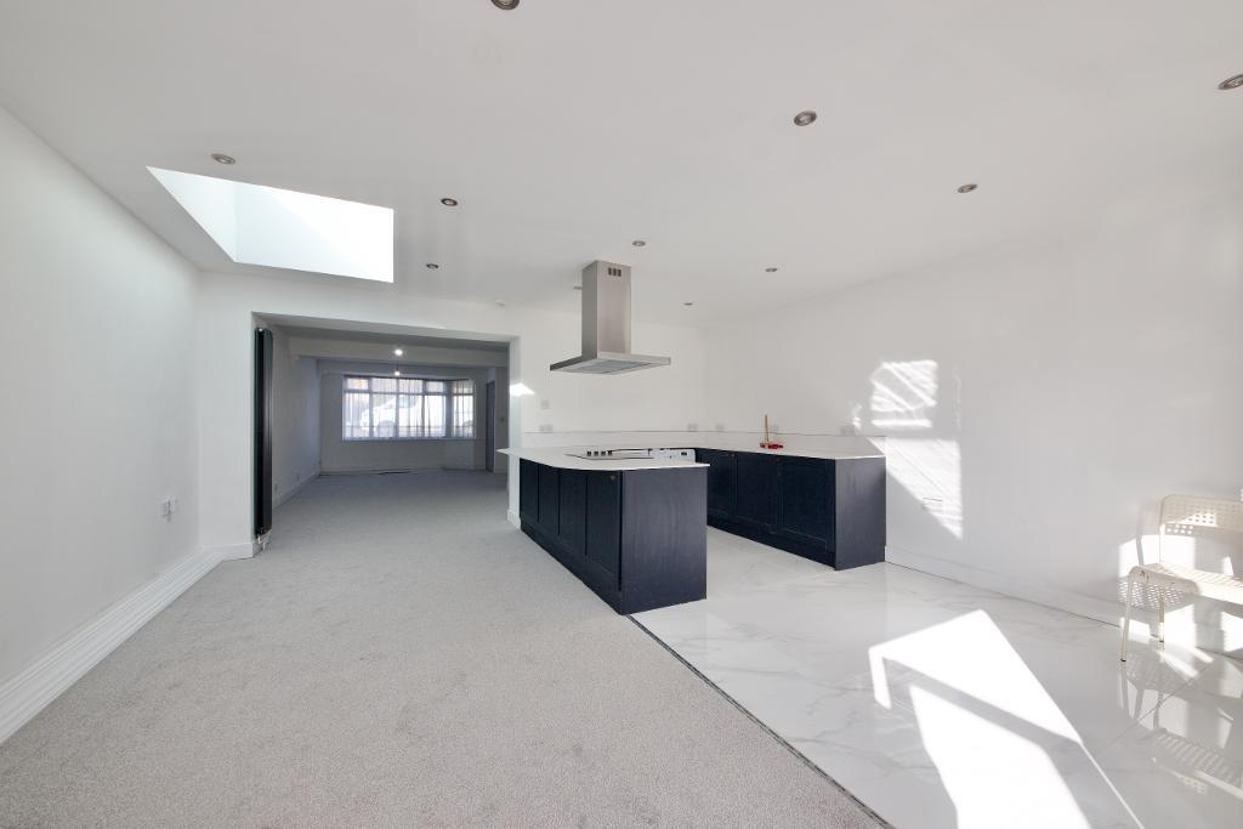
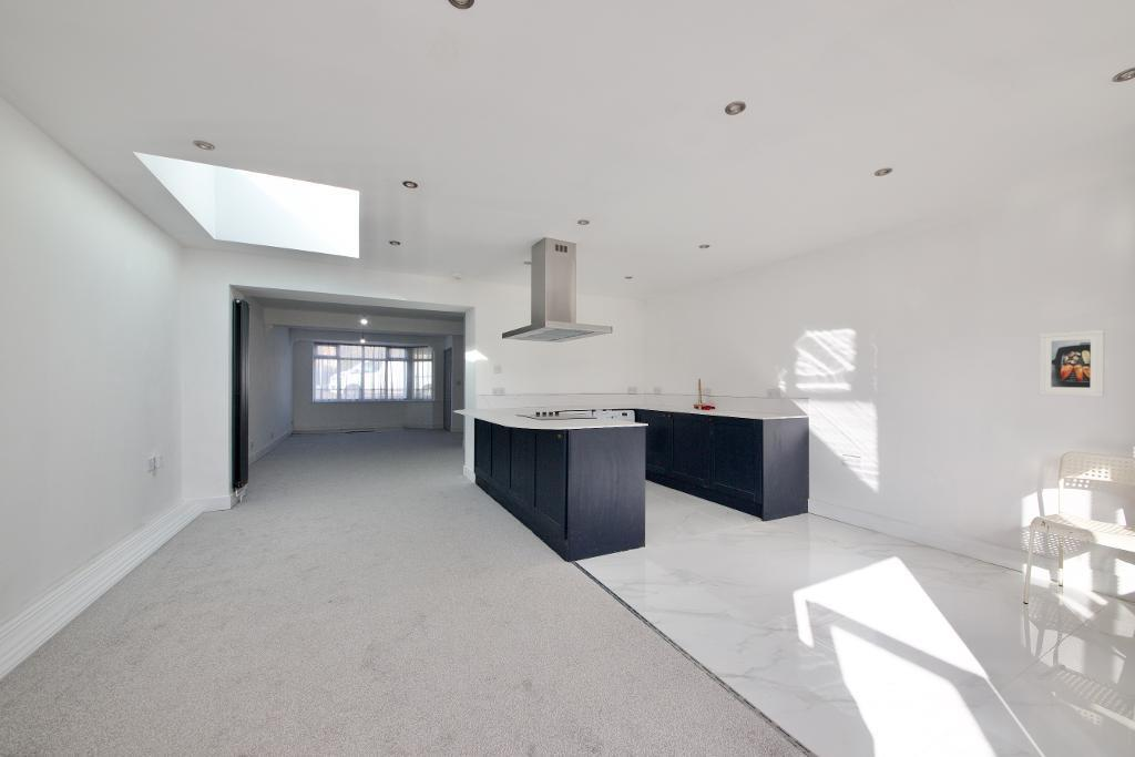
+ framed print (1070, 364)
